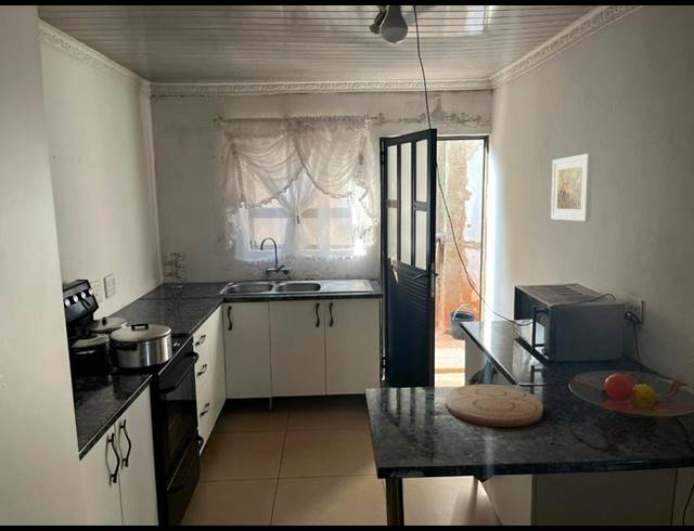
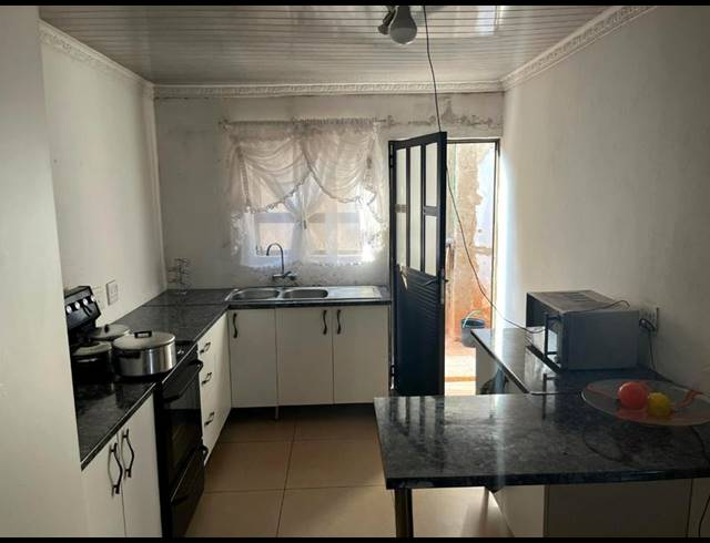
- cutting board (492, 403)
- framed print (569, 189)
